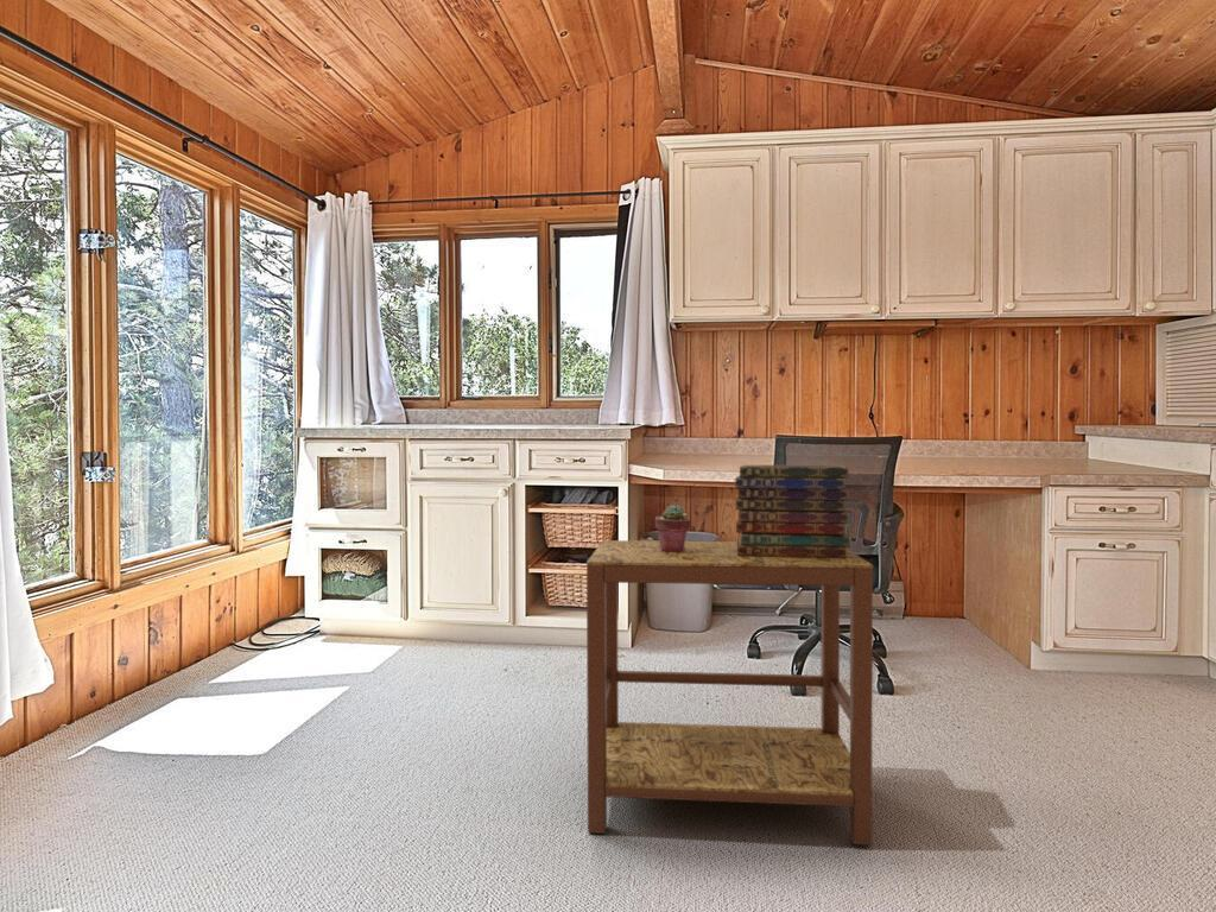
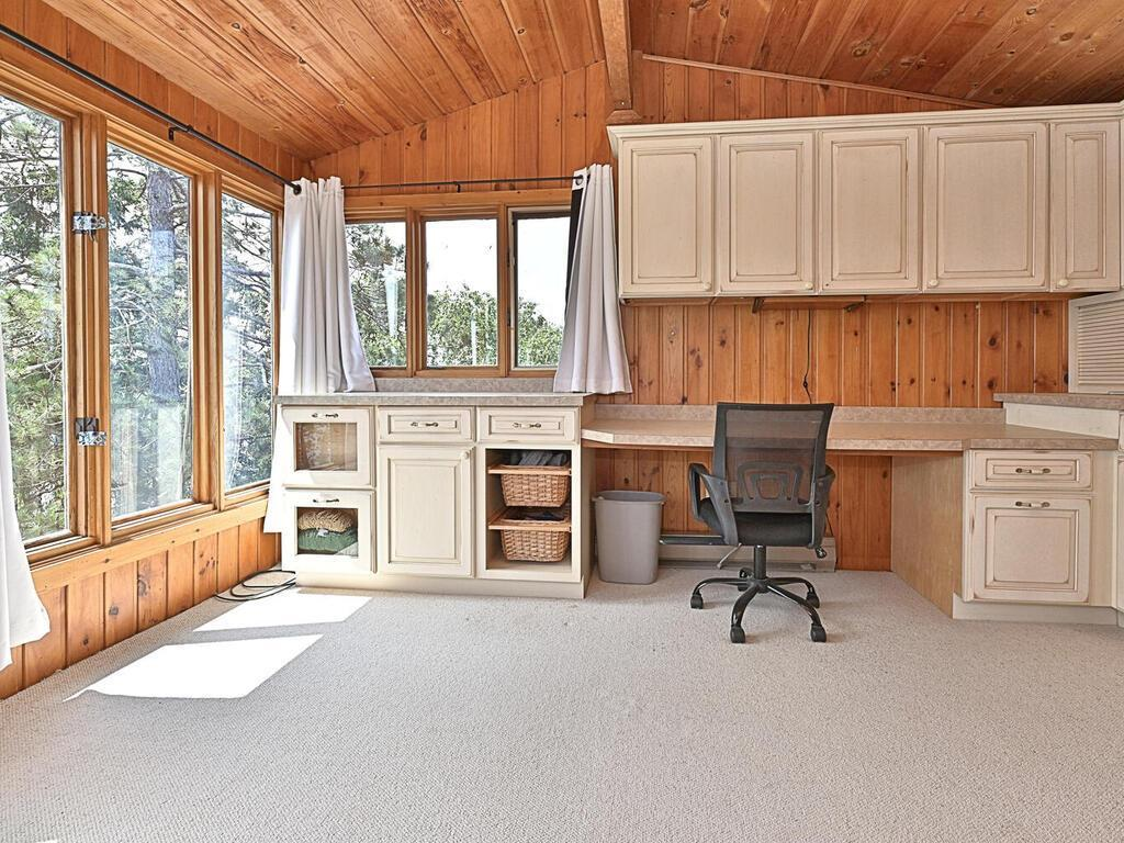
- side table (722, 674)
- potted succulent (672, 526)
- book stack (791, 508)
